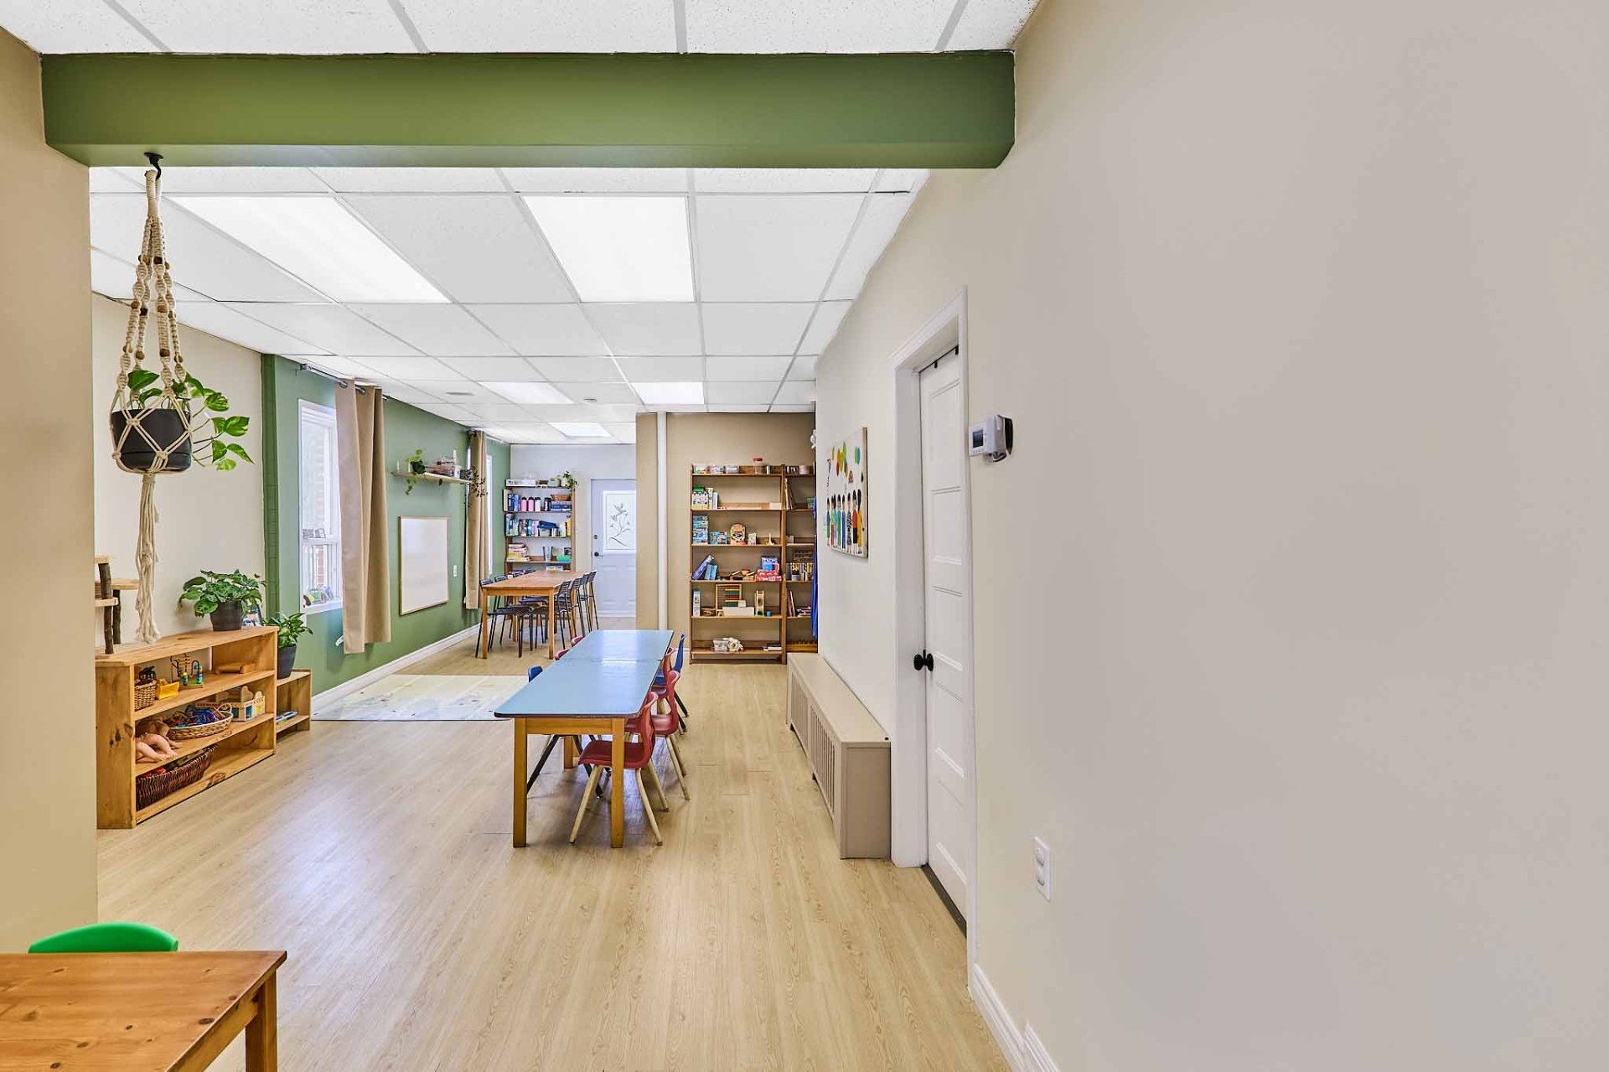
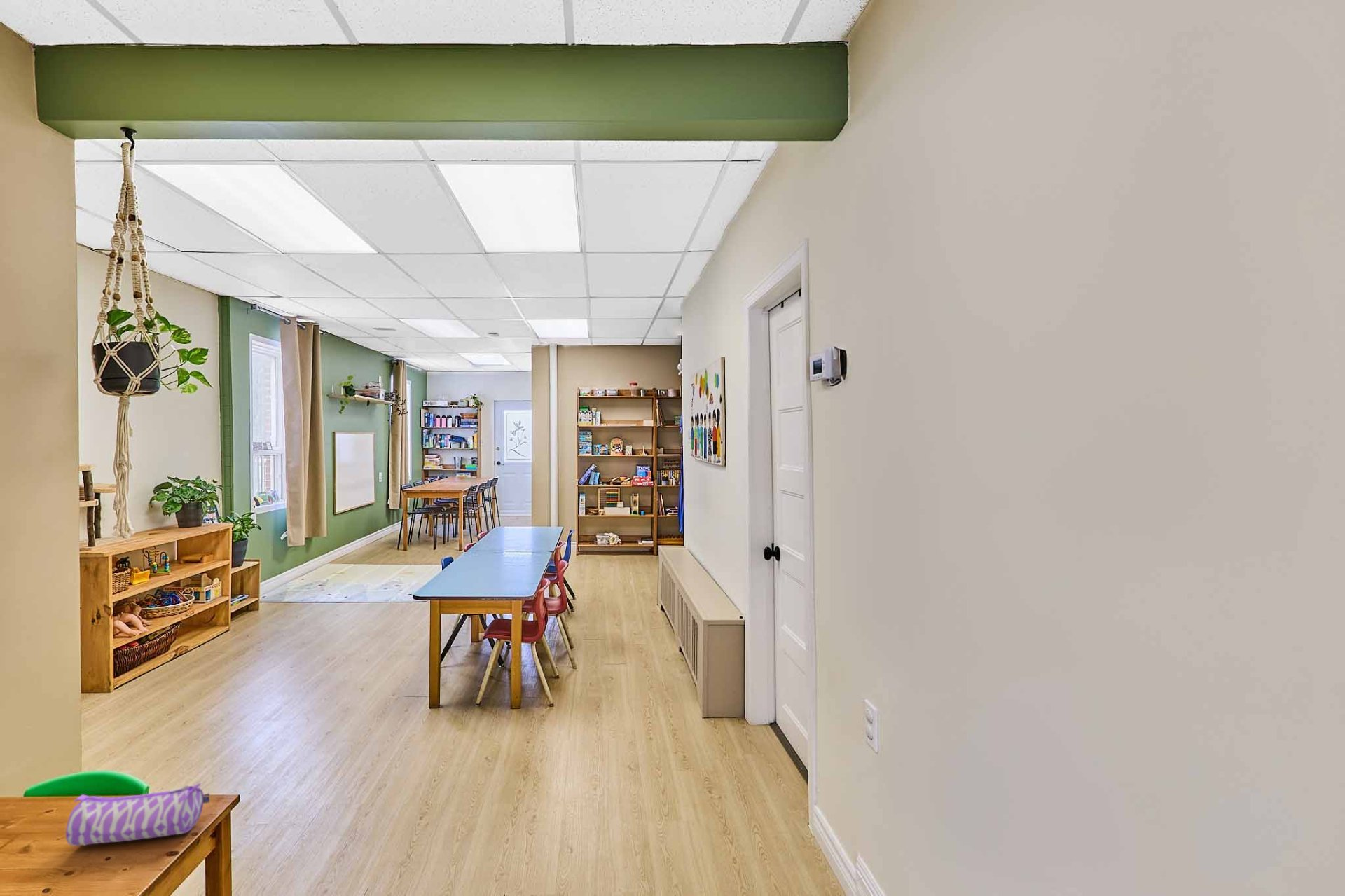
+ pencil case (138, 813)
